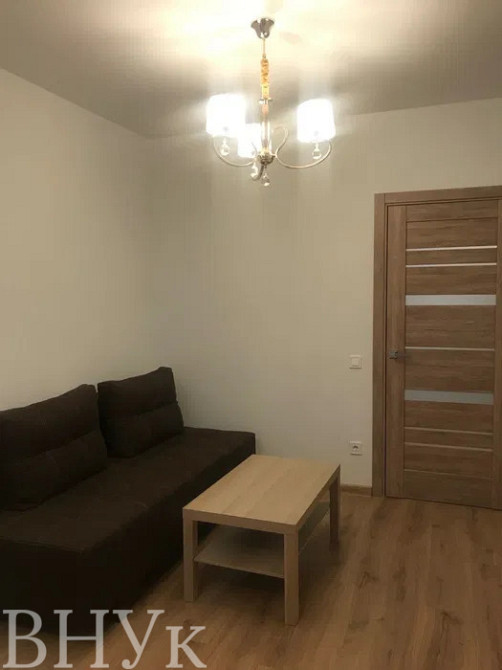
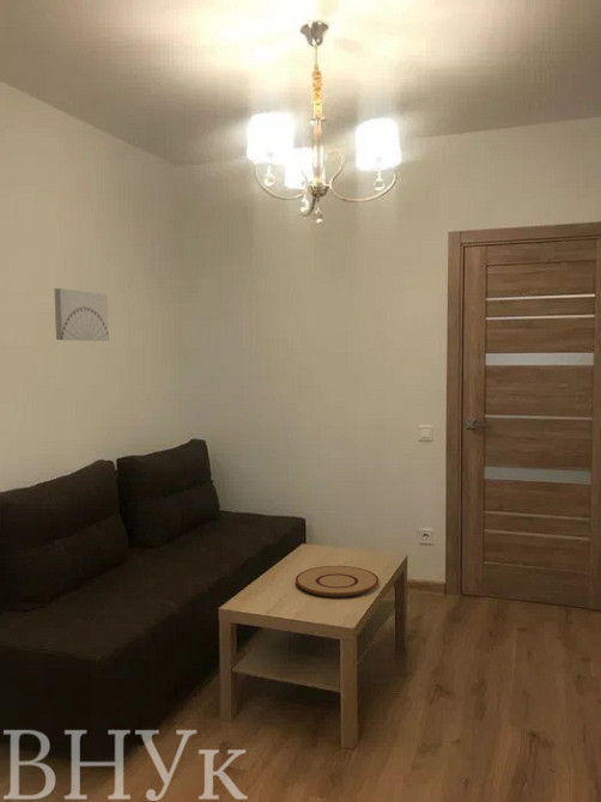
+ wall art (83, 315)
+ plate (336, 581)
